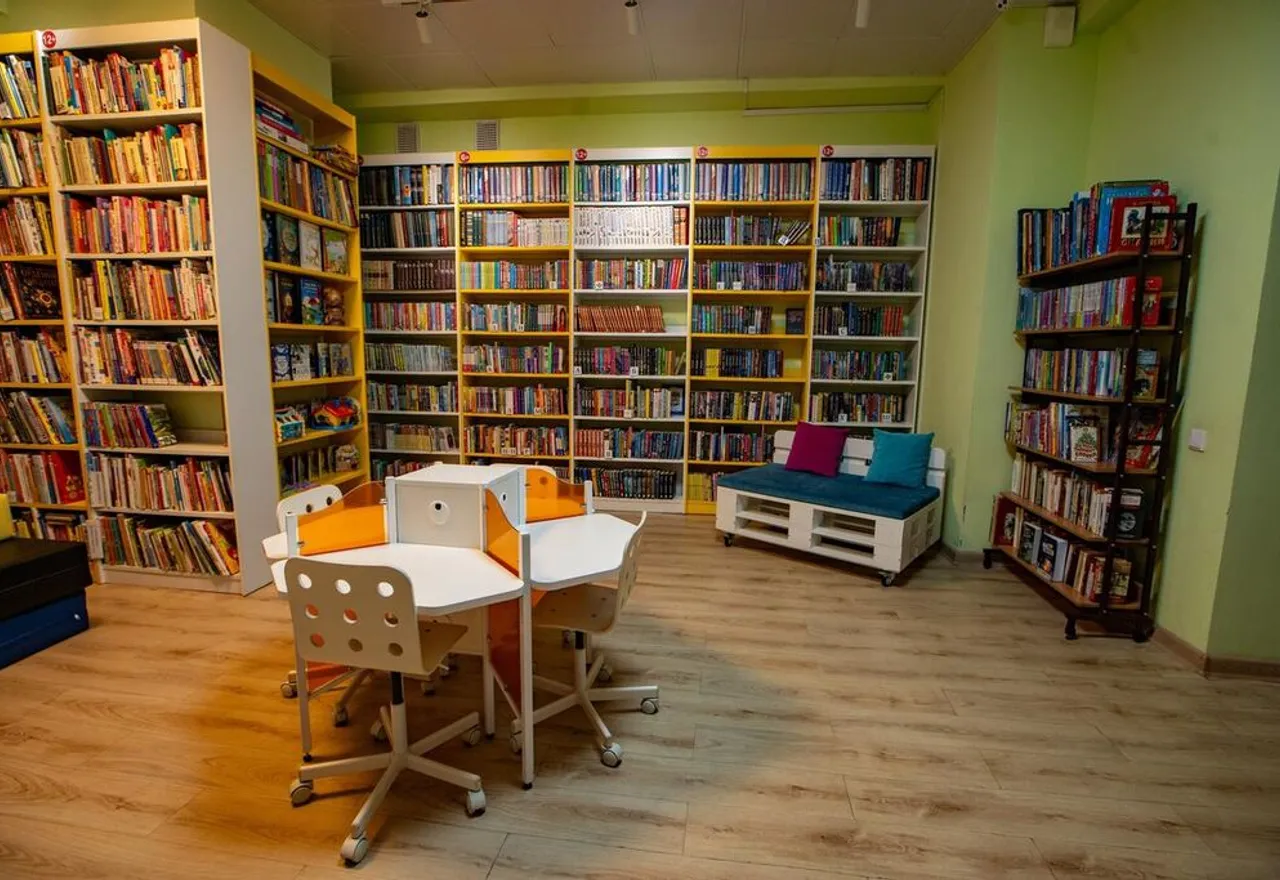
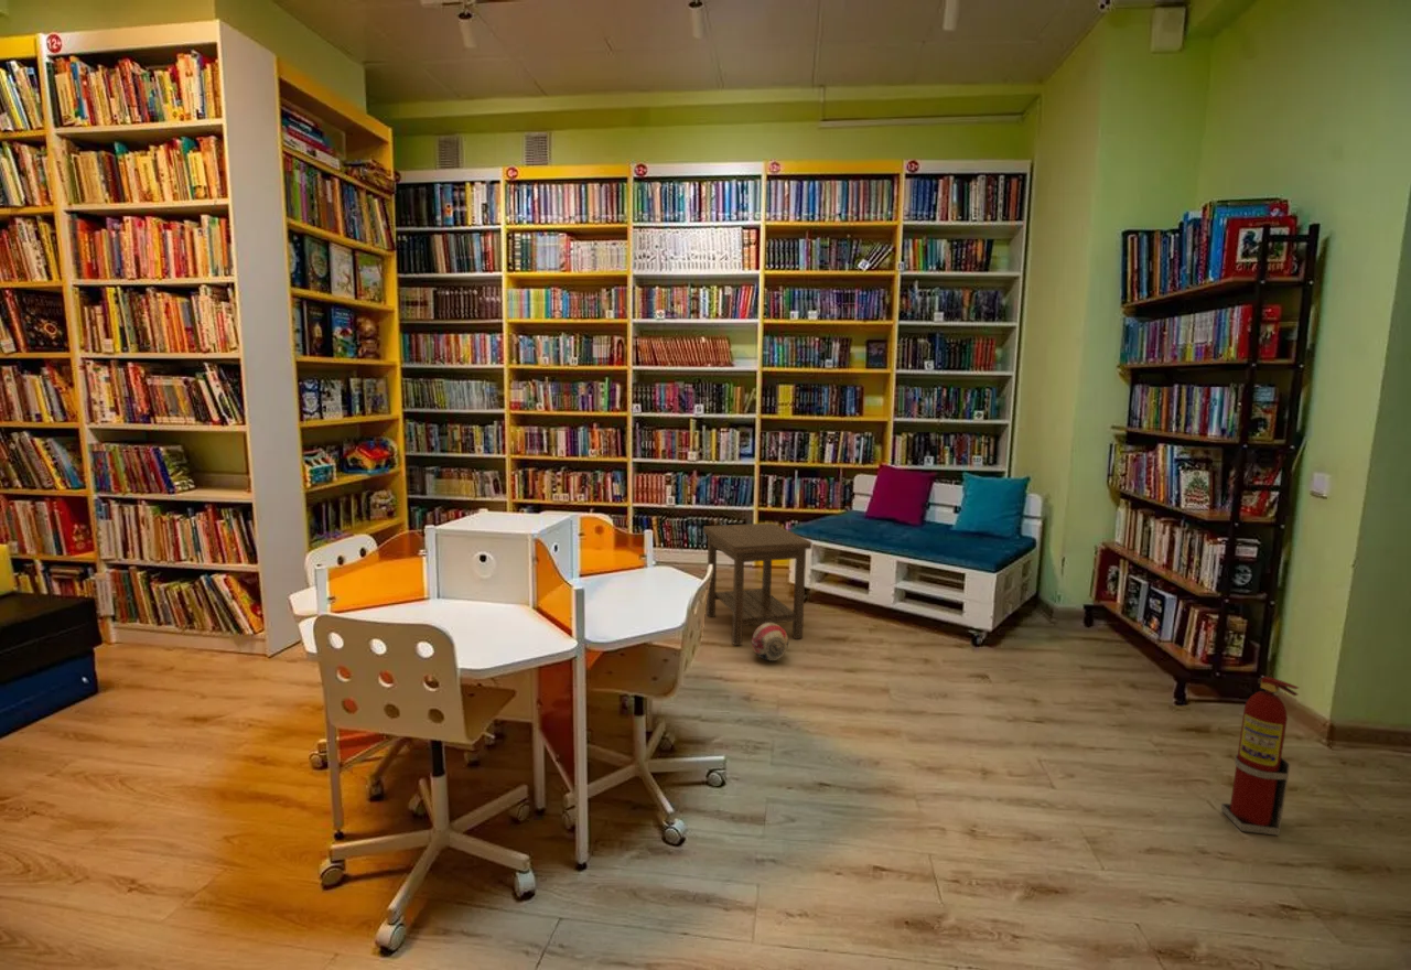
+ fire extinguisher (1260, 752)
+ ball (773, 640)
+ side table (754, 589)
